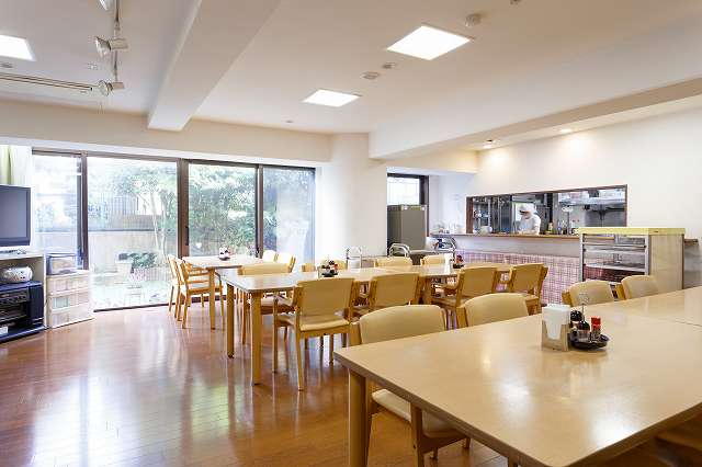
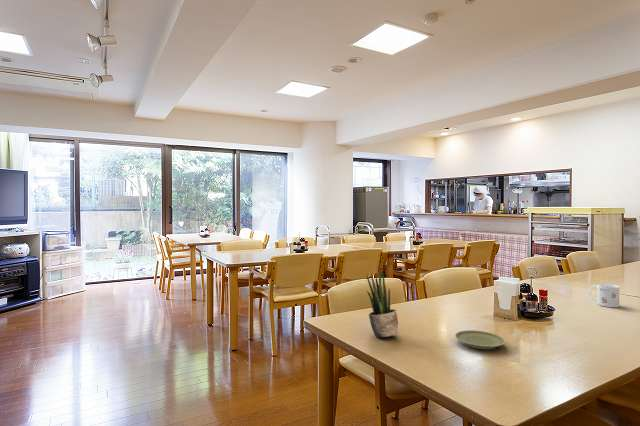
+ plate (479, 340)
+ mug (603, 294)
+ potted plant (380, 300)
